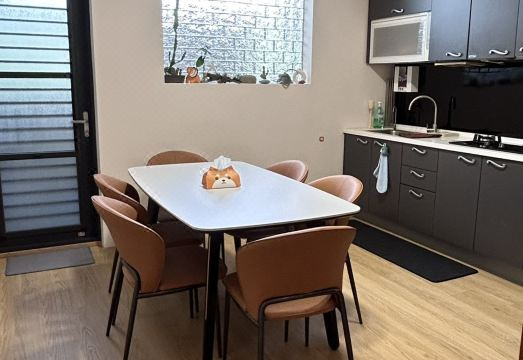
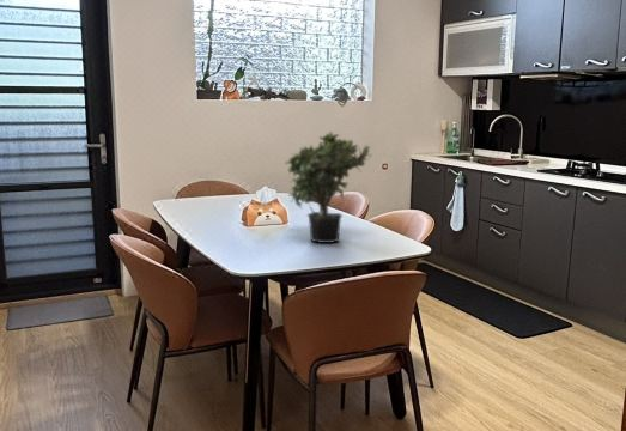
+ potted plant (330, 186)
